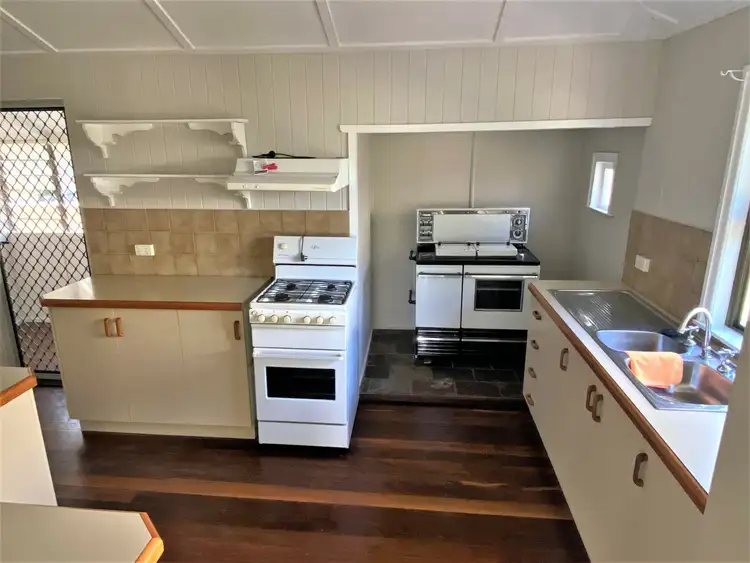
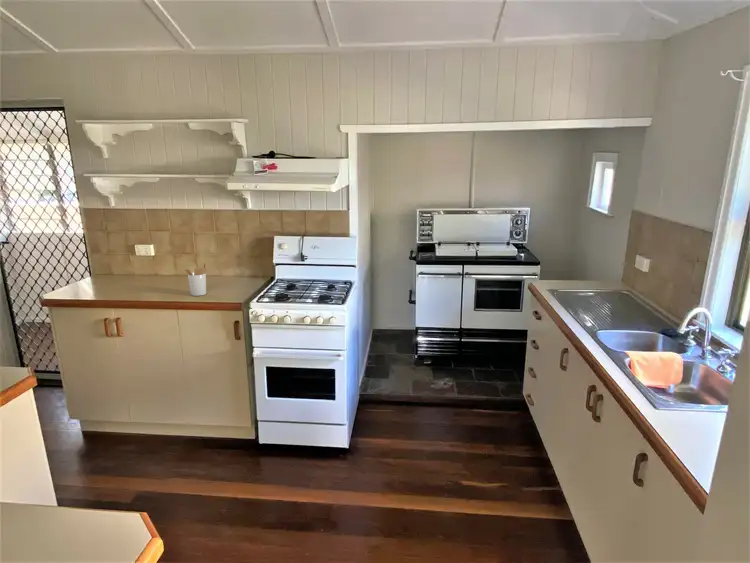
+ utensil holder (199, 279)
